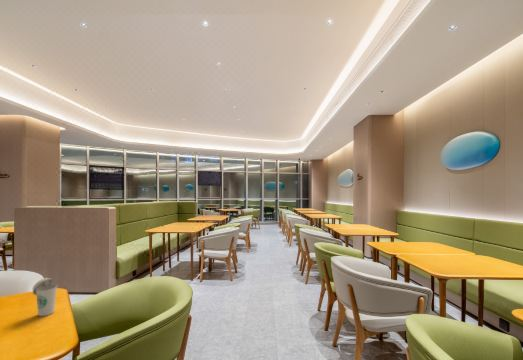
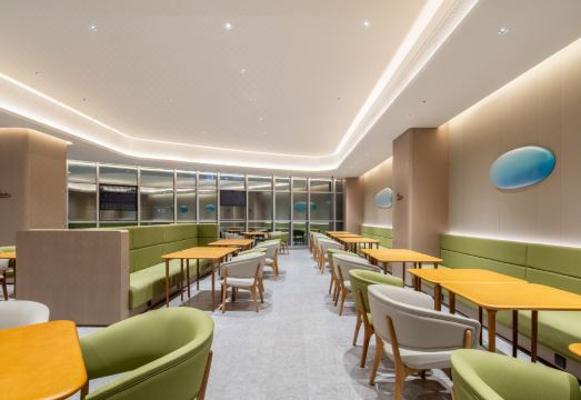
- coffee cup (45, 295)
